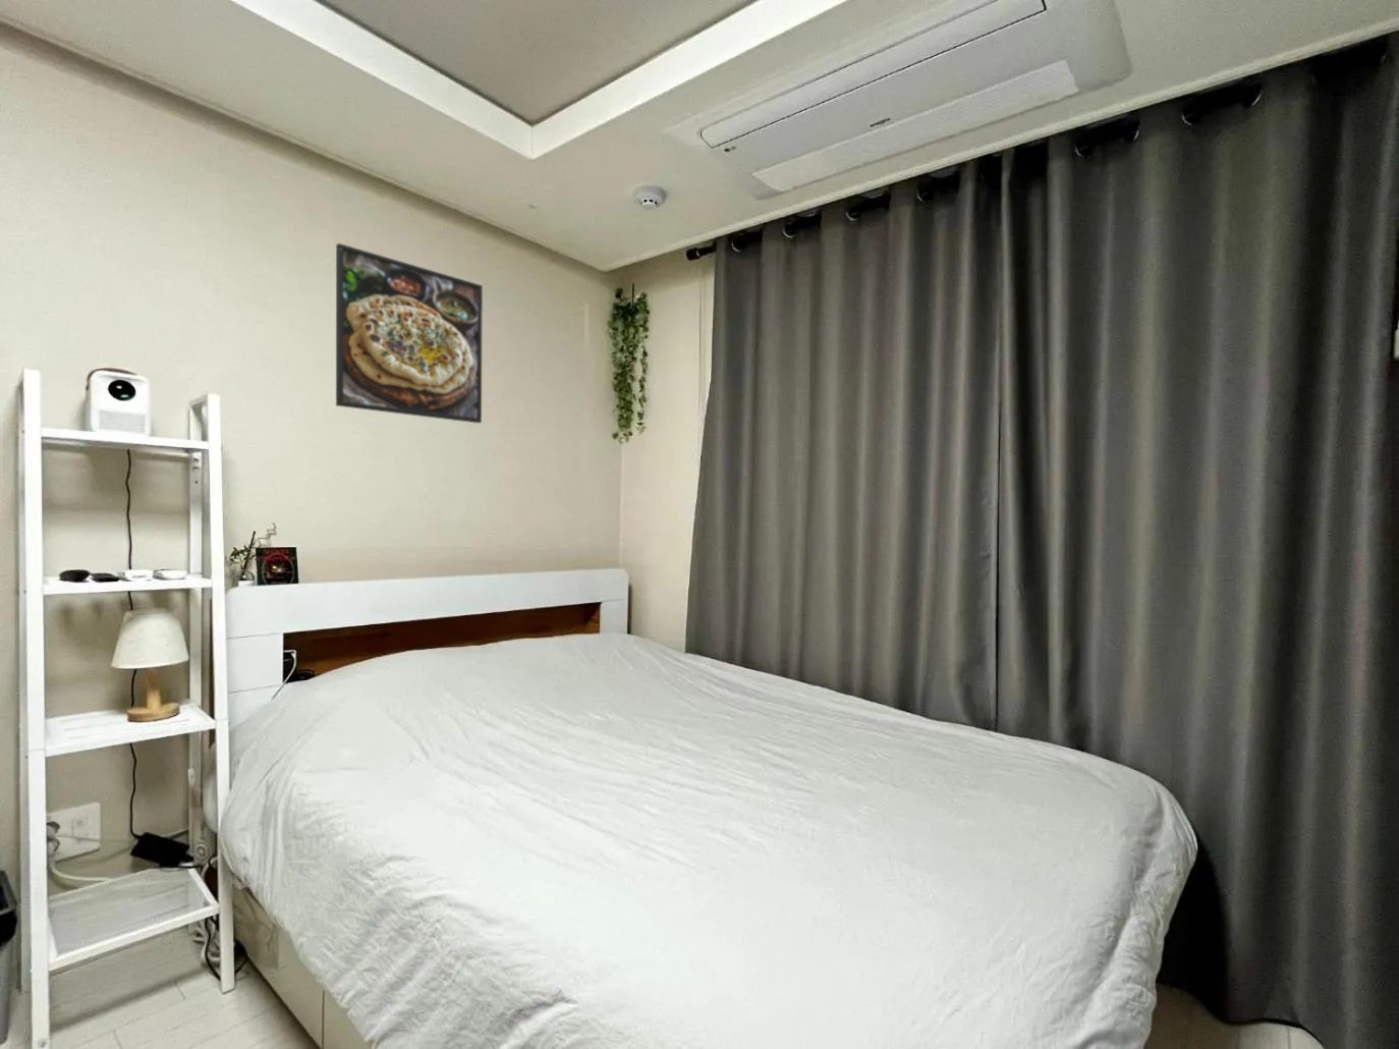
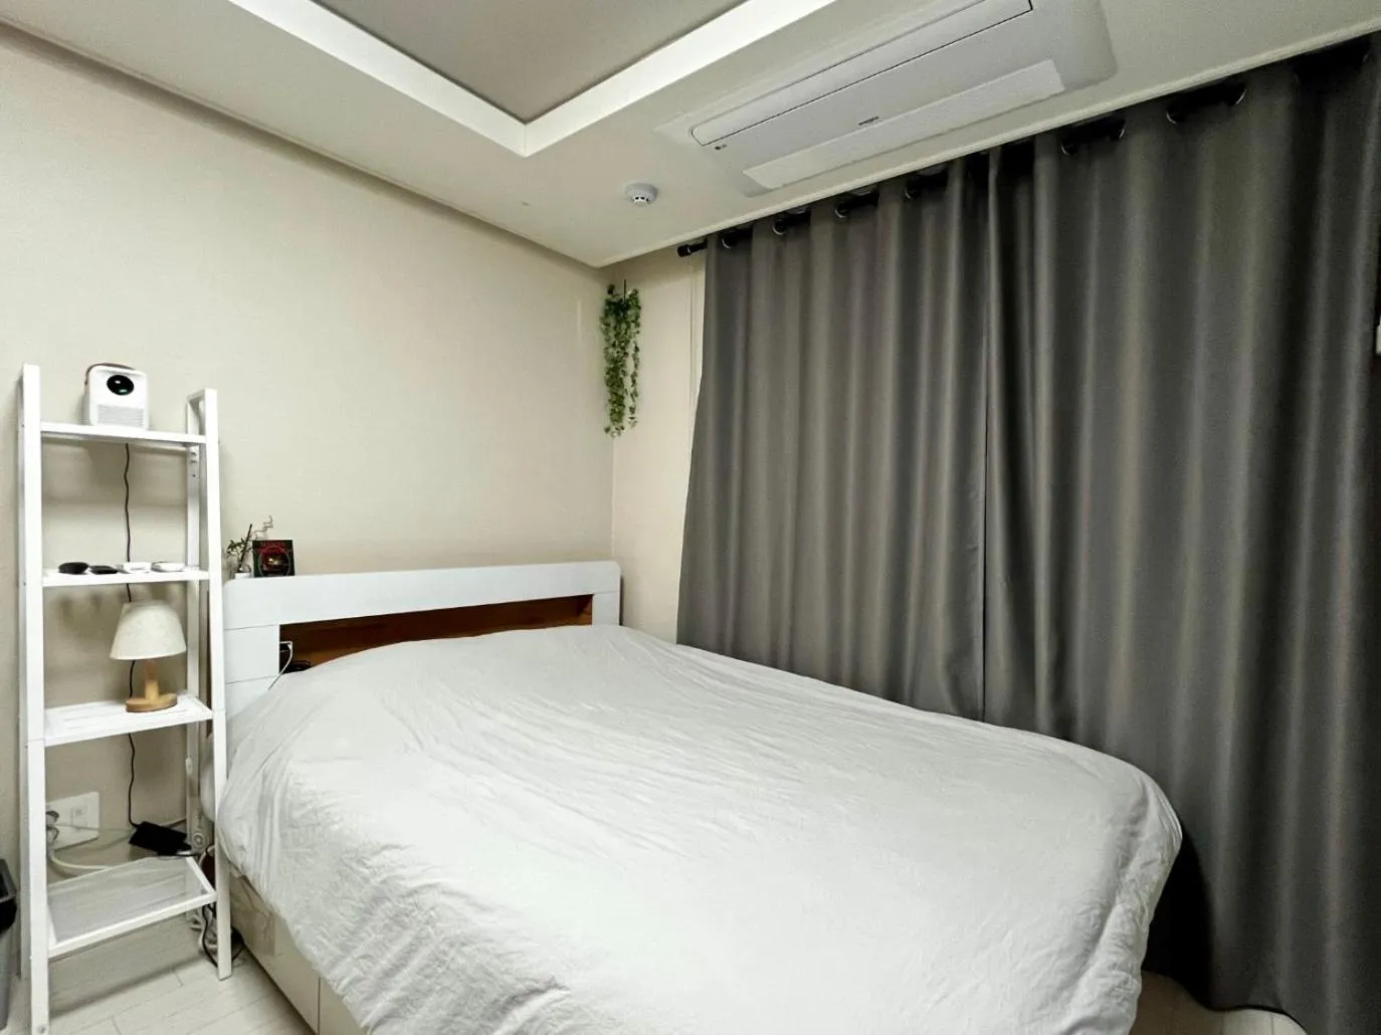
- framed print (414, 340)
